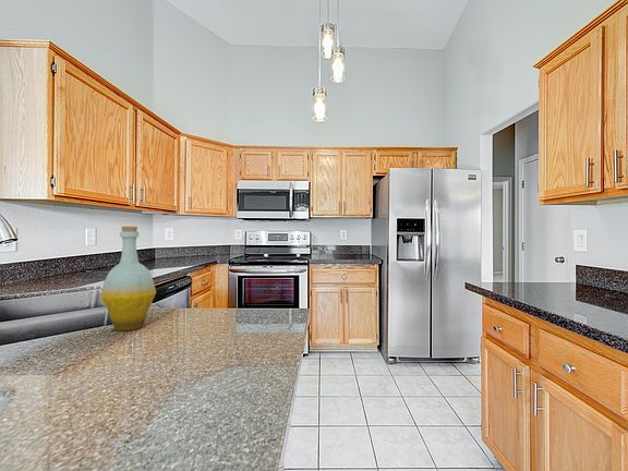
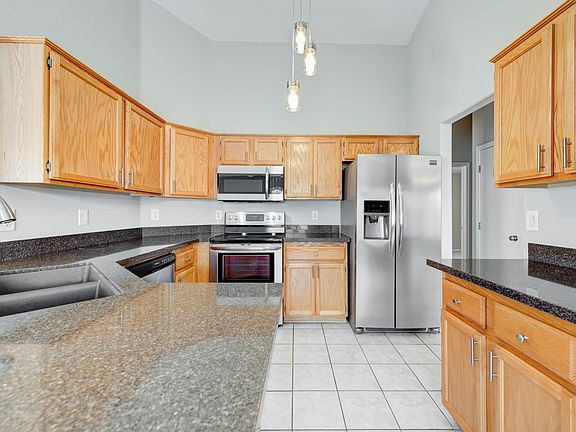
- bottle (129, 276)
